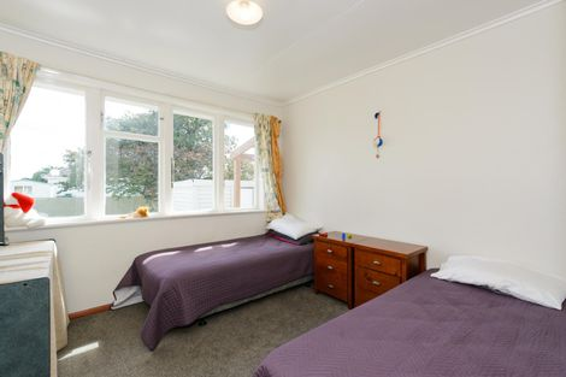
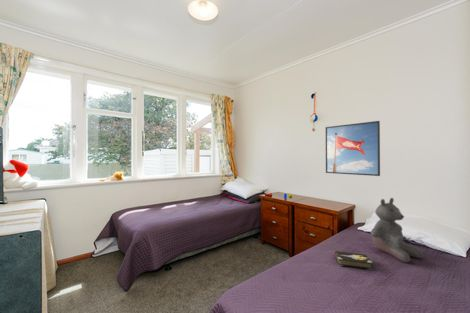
+ teddy bear (395, 226)
+ hardback book (352, 258)
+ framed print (350, 149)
